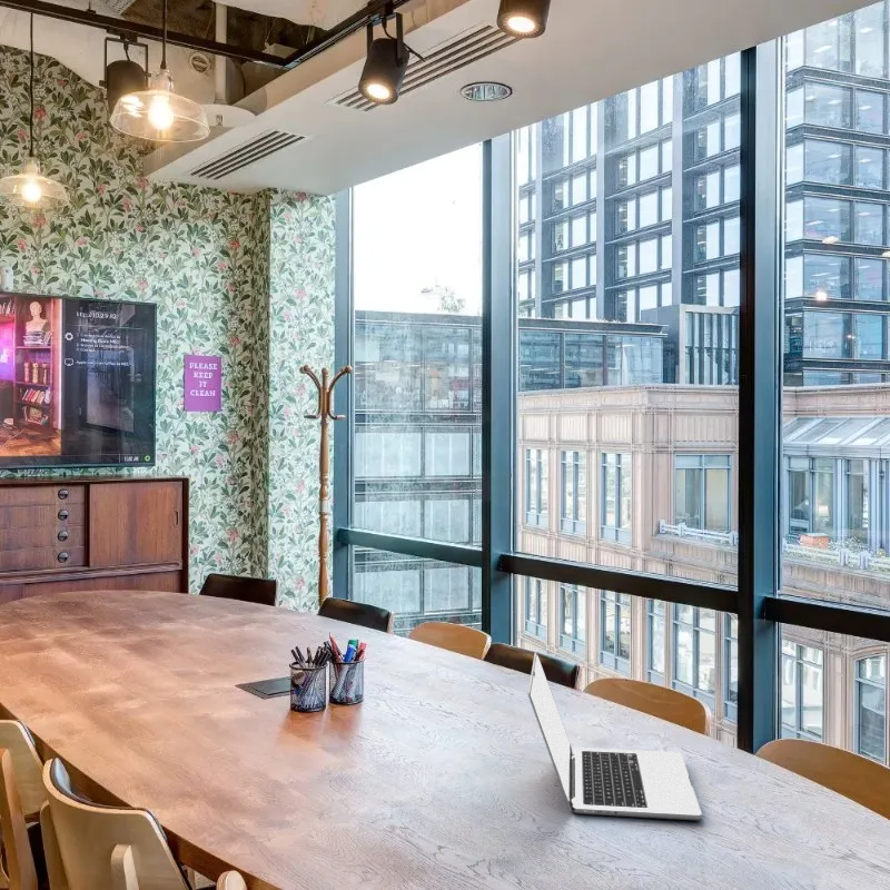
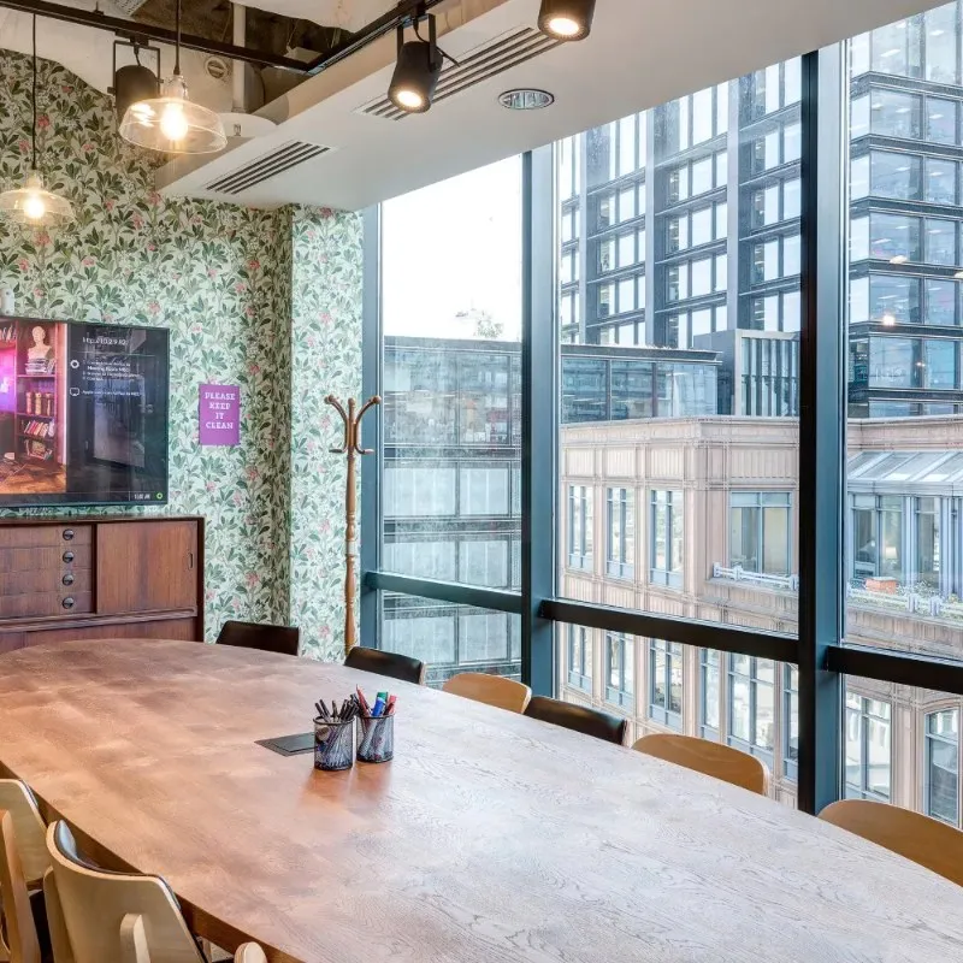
- laptop (610, 749)
